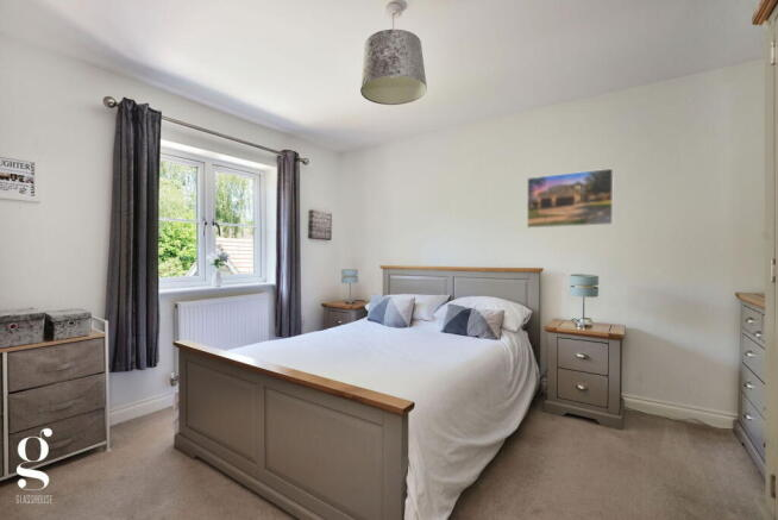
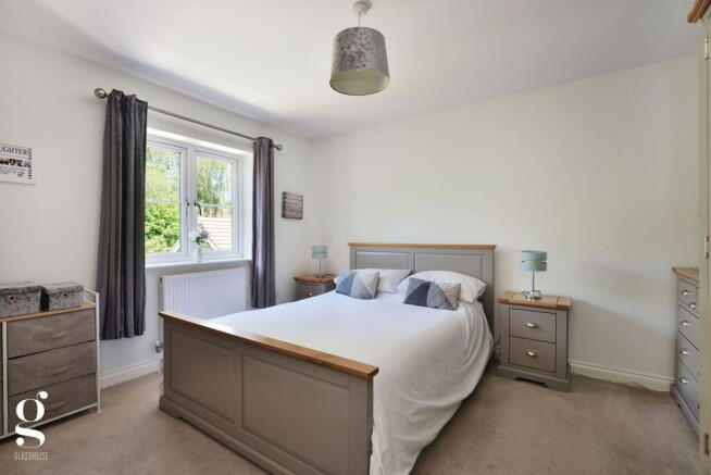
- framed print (567, 200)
